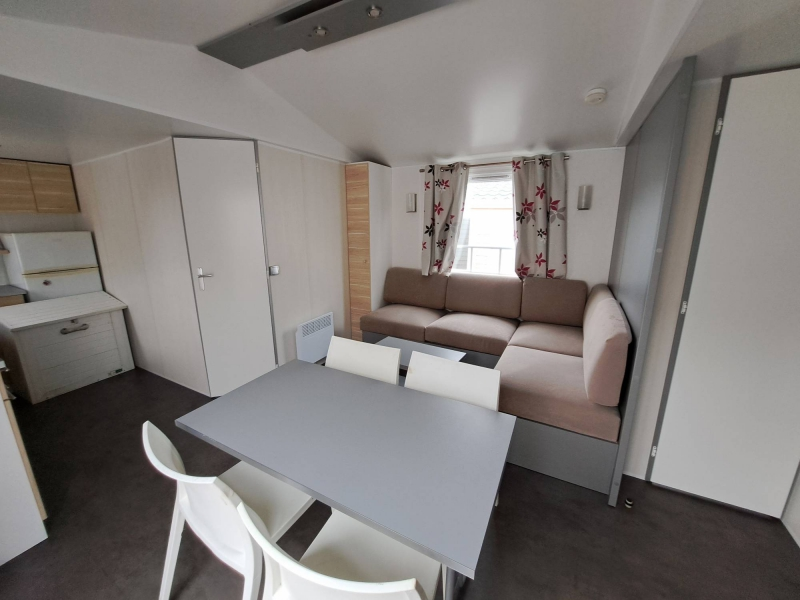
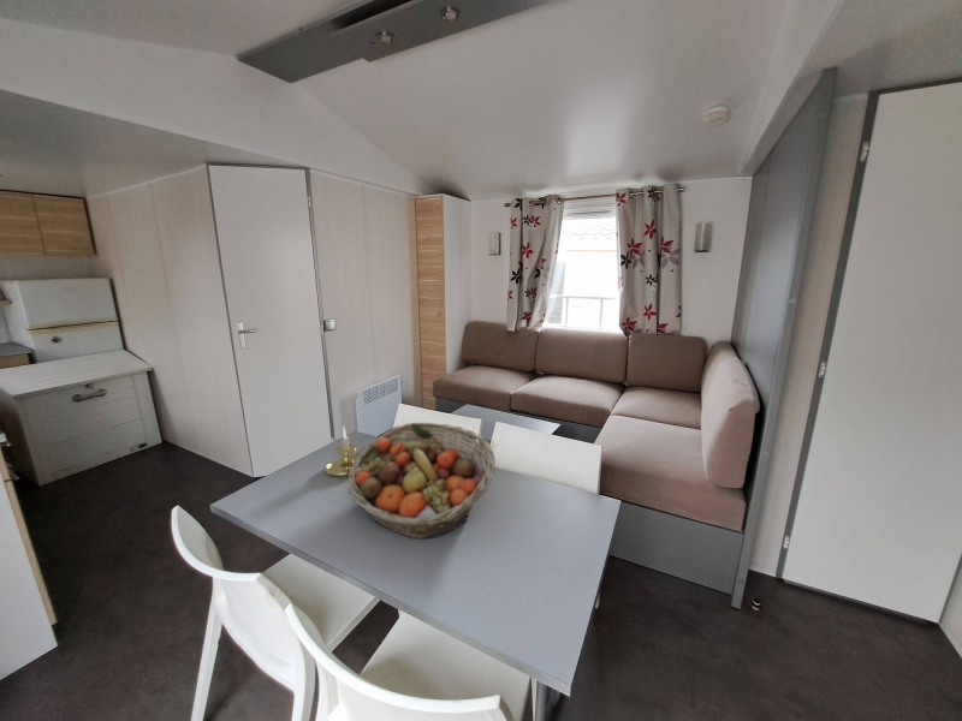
+ fruit basket (421, 475)
+ candle holder (349, 446)
